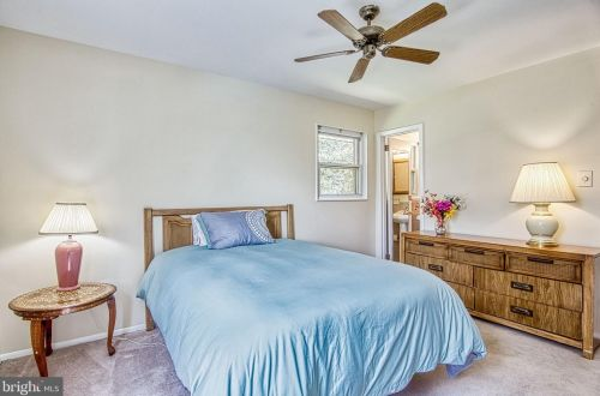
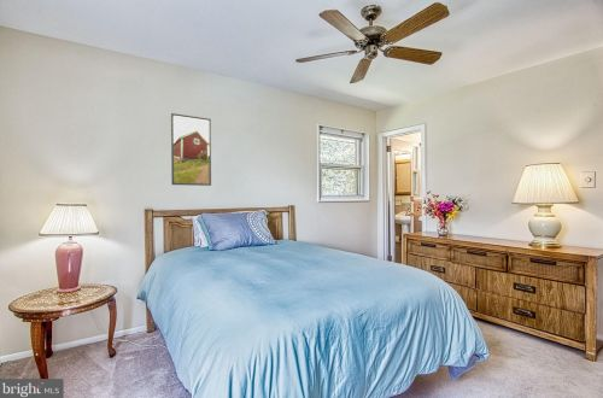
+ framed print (192, 151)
